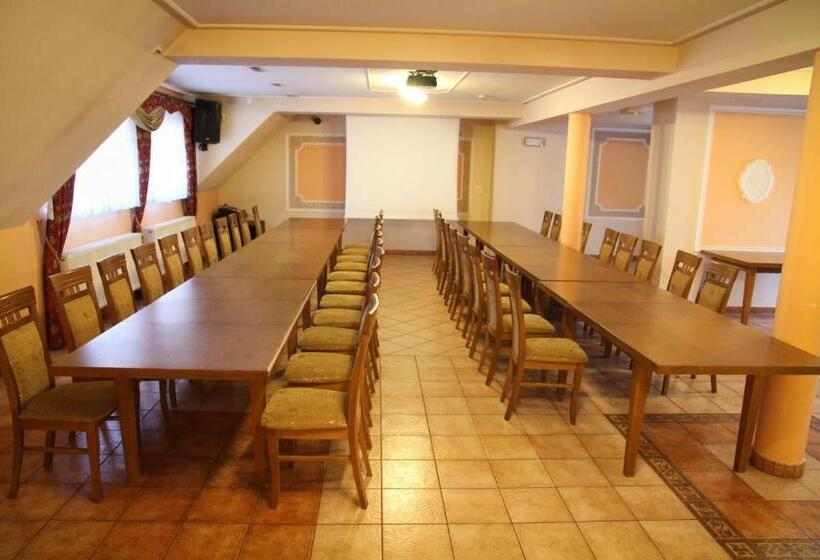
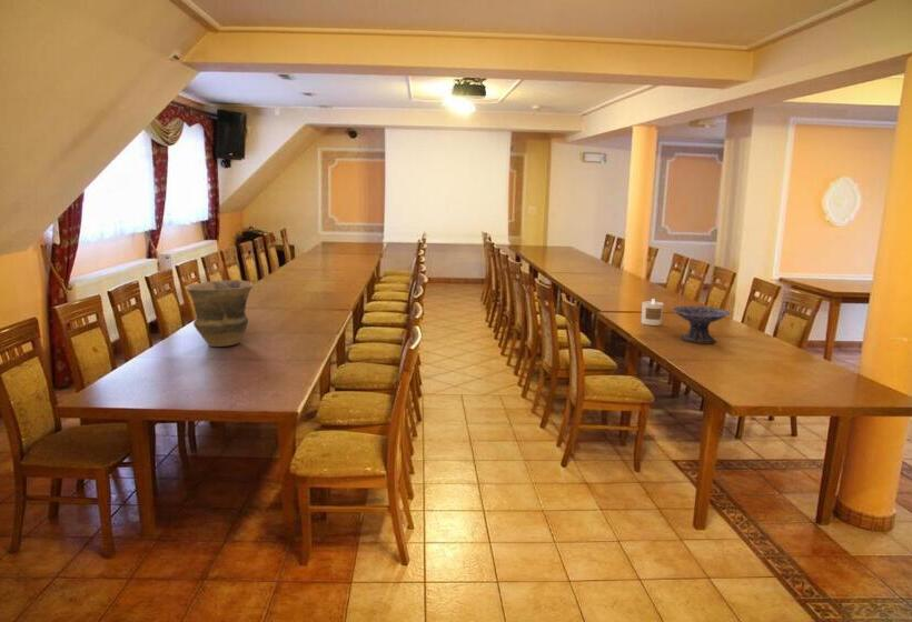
+ vase (220, 313)
+ candle (652, 311)
+ decorative bowl (698, 324)
